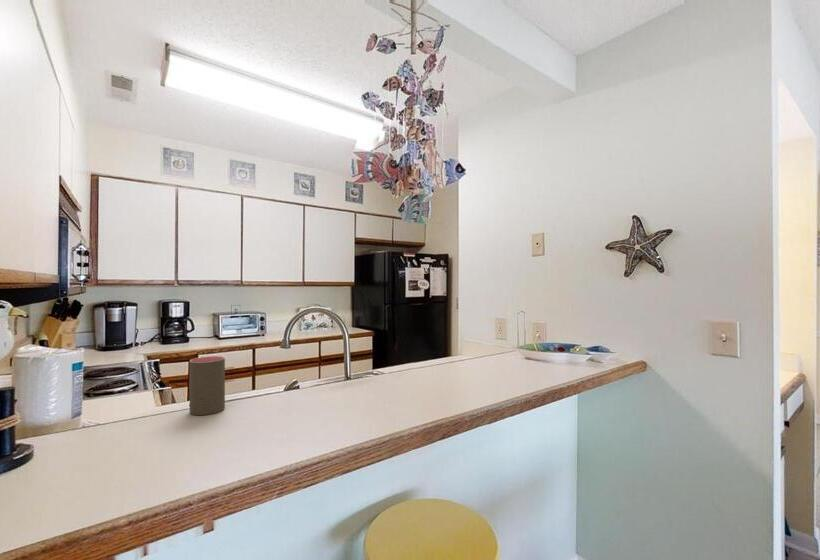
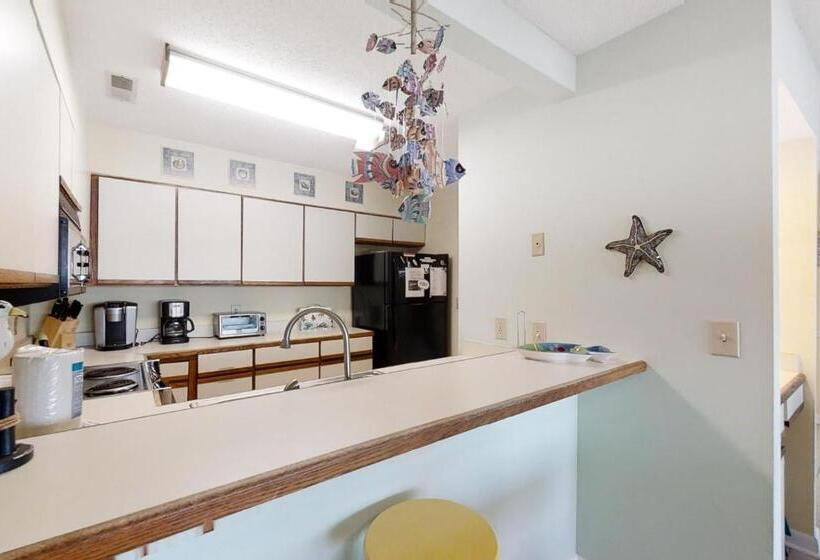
- cup (207, 384)
